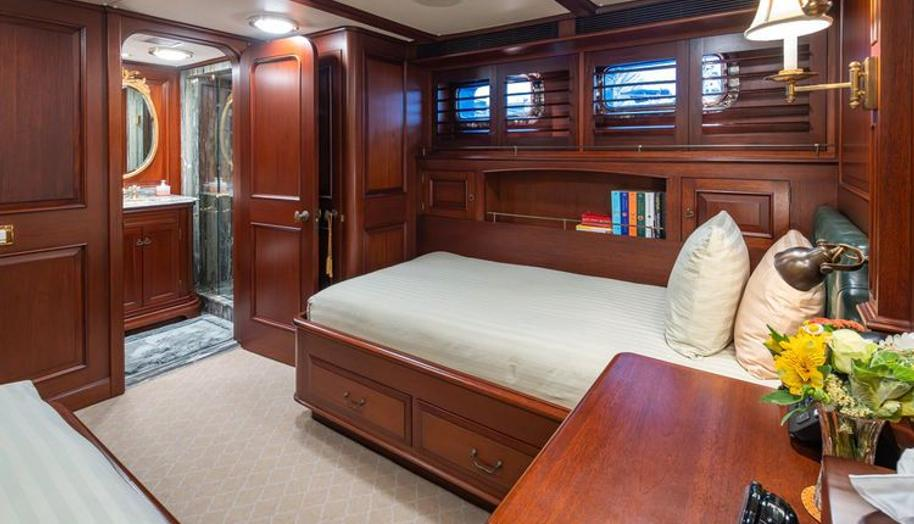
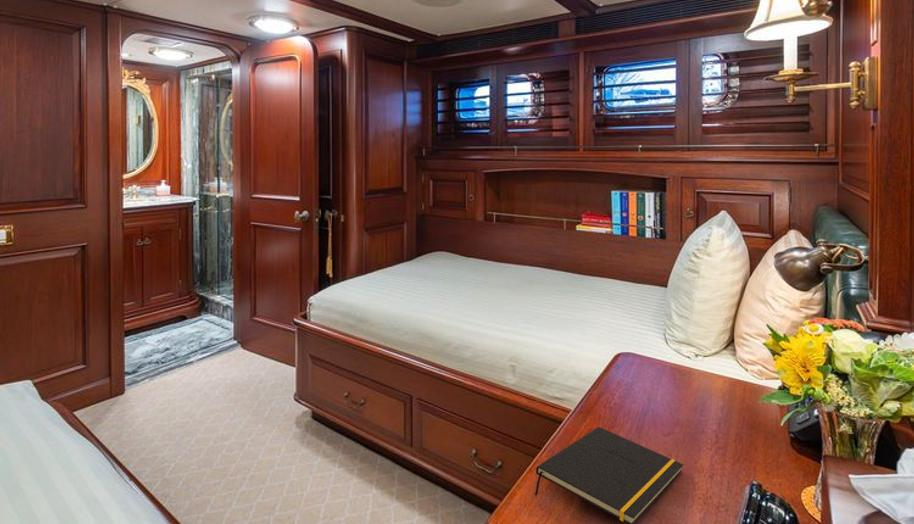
+ notepad (612, 468)
